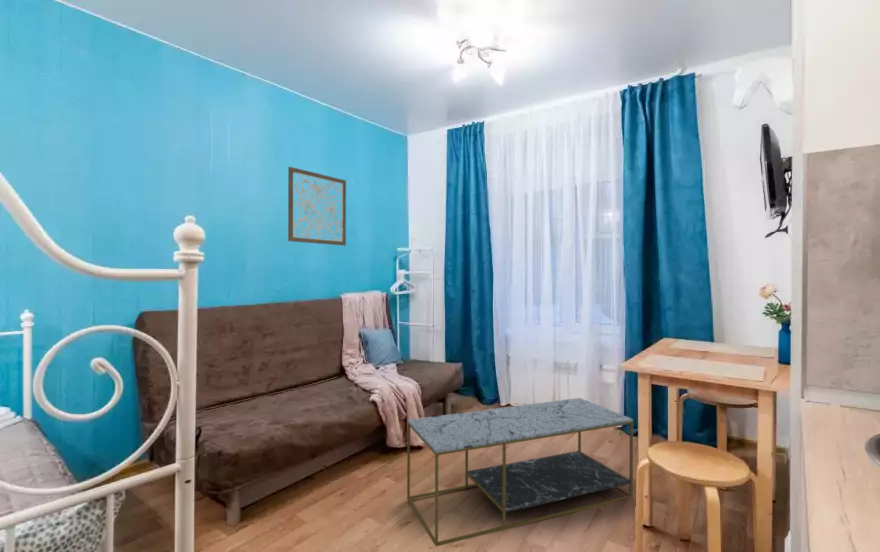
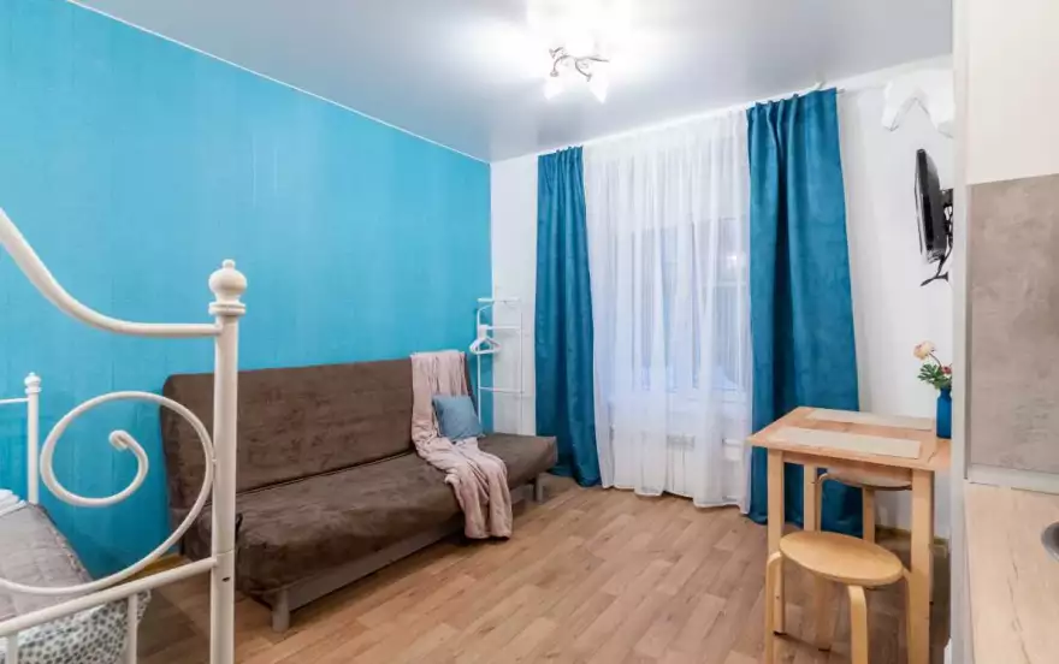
- wall art (317, 209)
- coffee table (520, 461)
